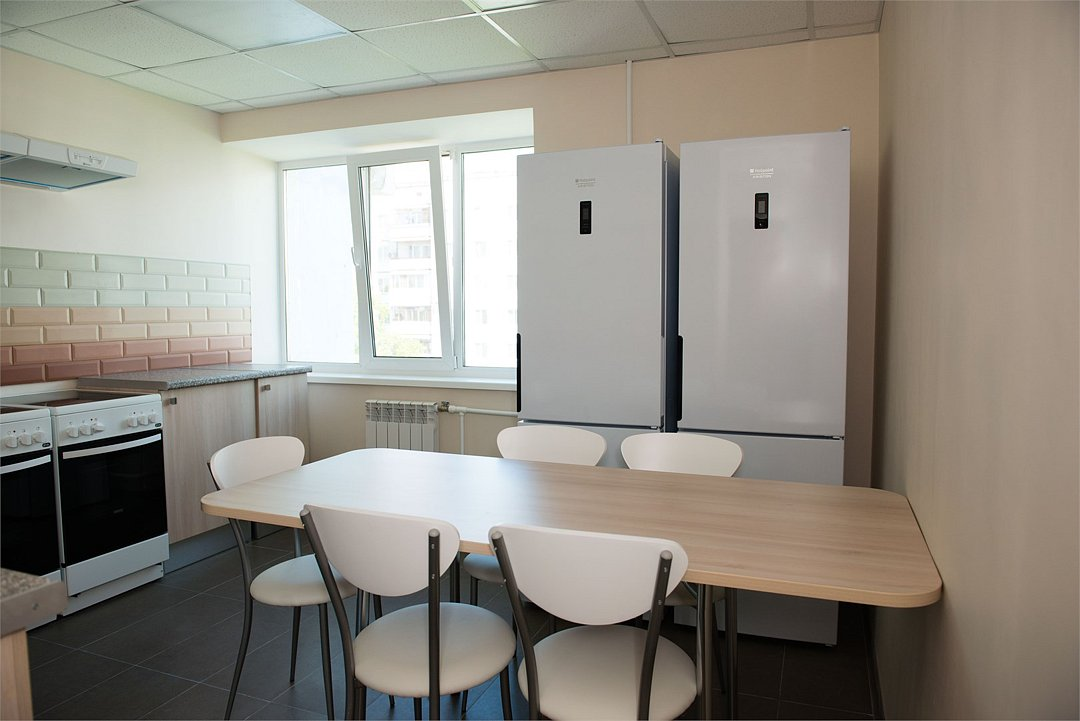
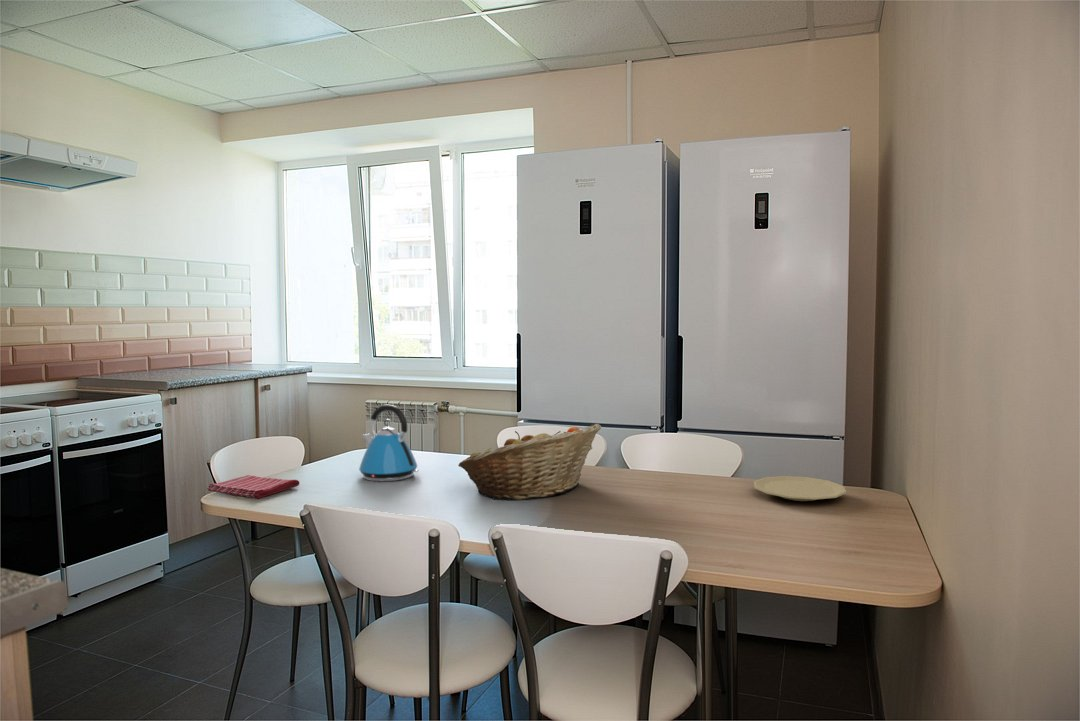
+ kettle (389, 440)
+ dish towel (254, 484)
+ plate (798, 490)
+ fruit basket (533, 456)
